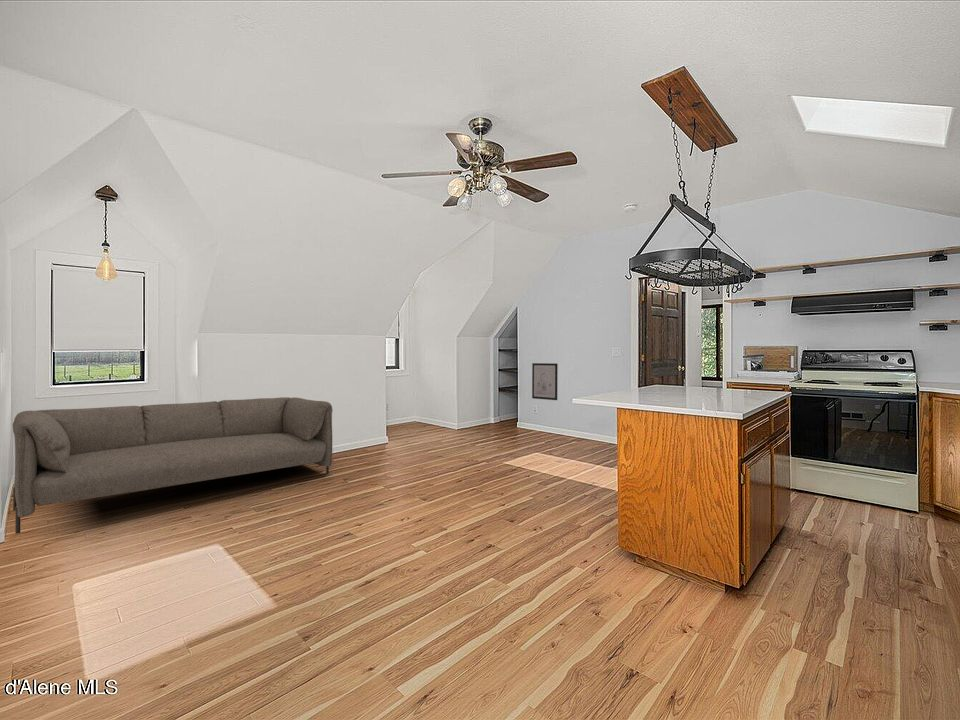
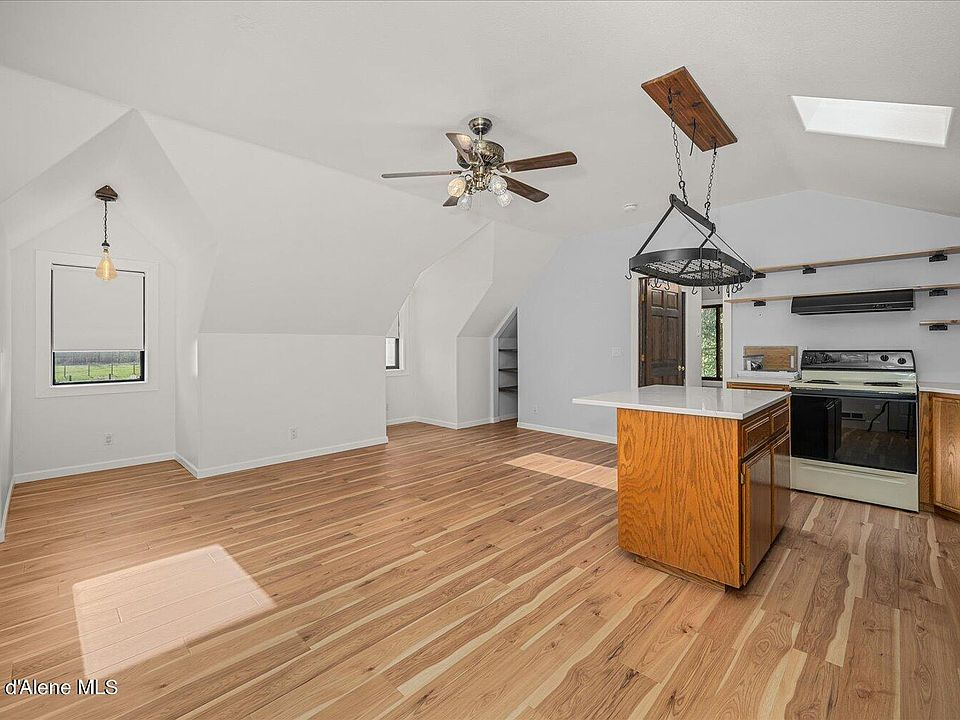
- sofa (192, 447)
- wall art (544, 381)
